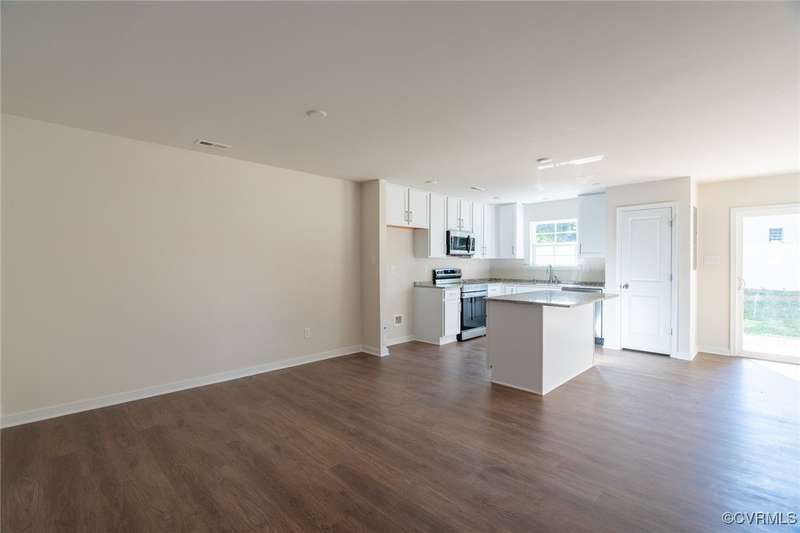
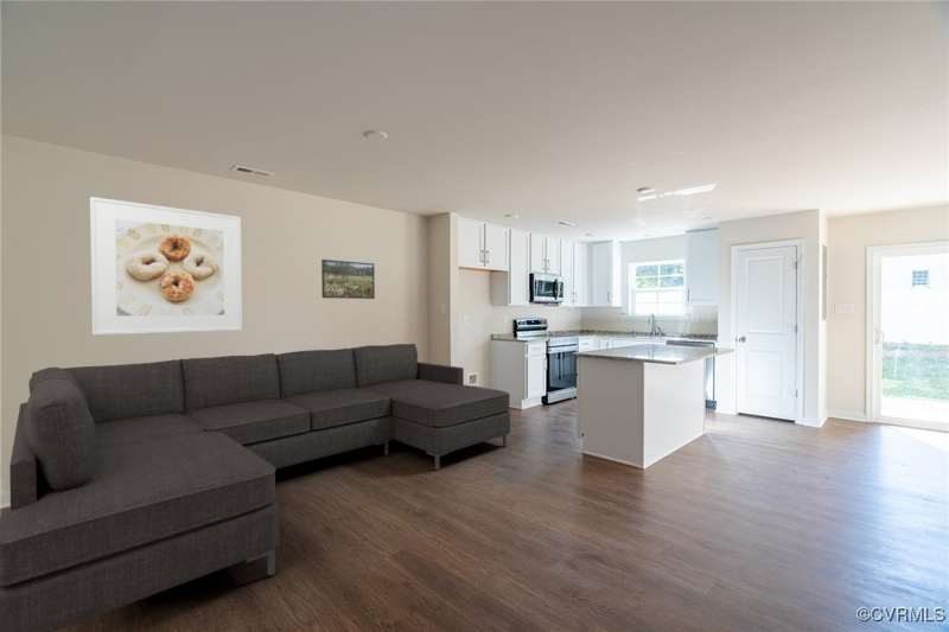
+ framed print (349, 280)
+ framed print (173, 270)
+ sofa (320, 417)
